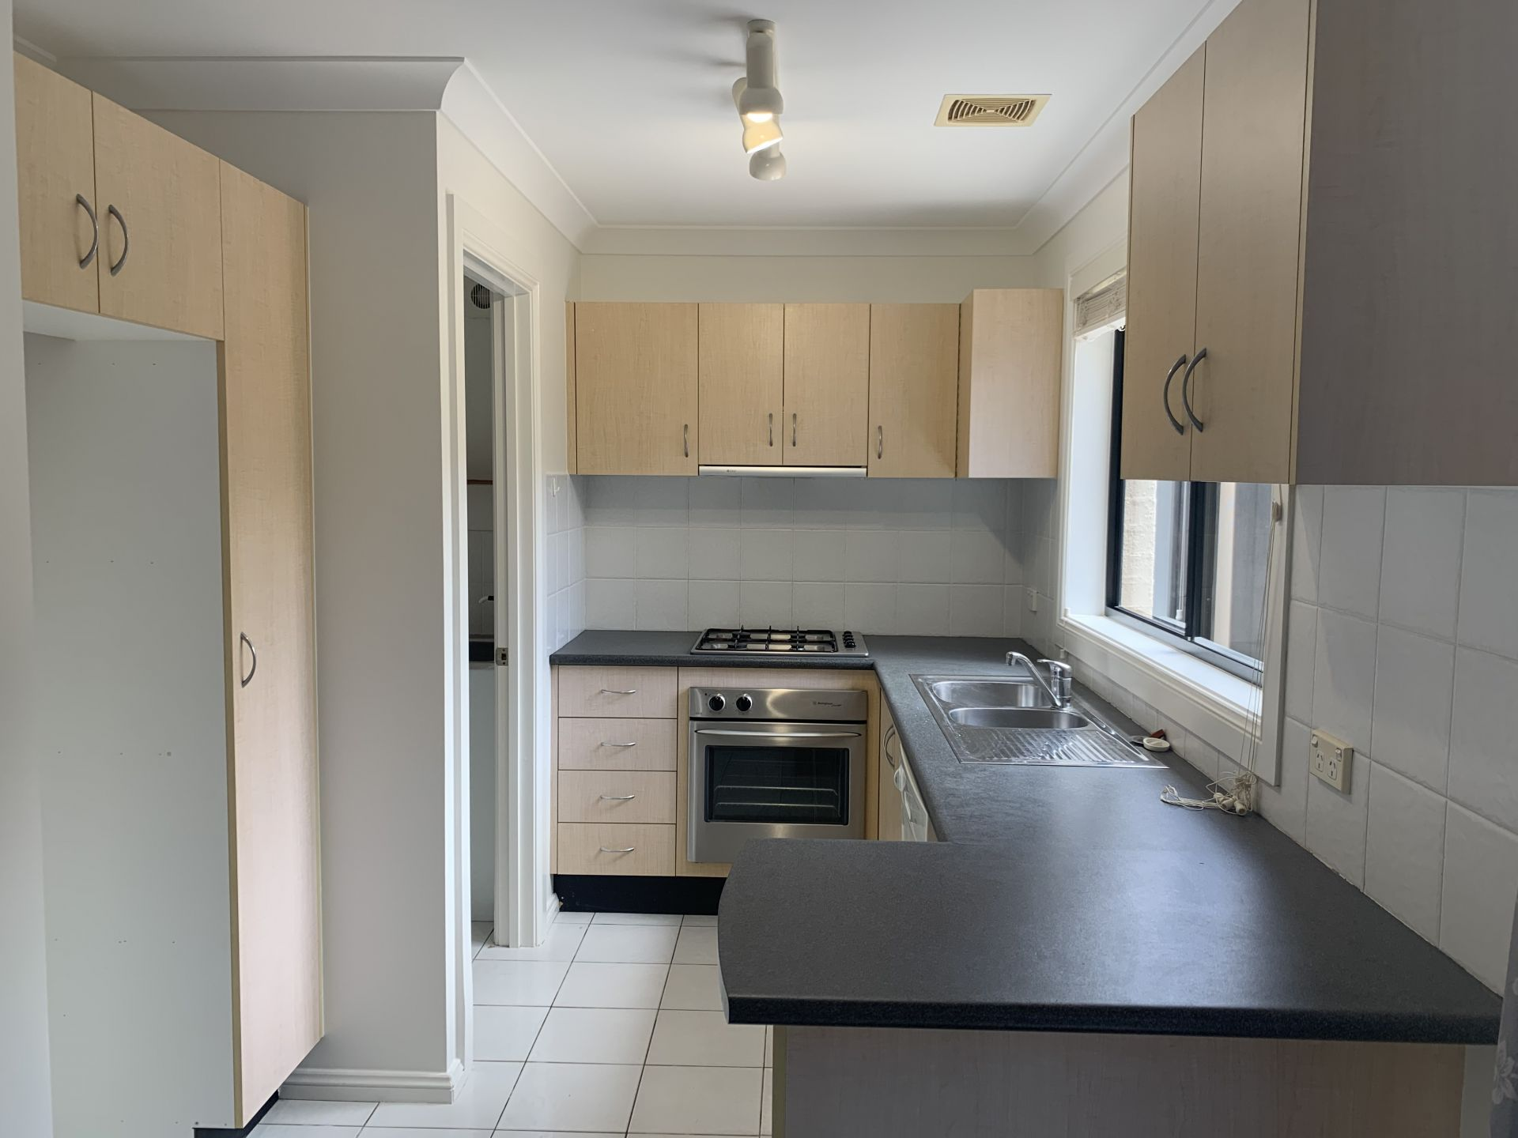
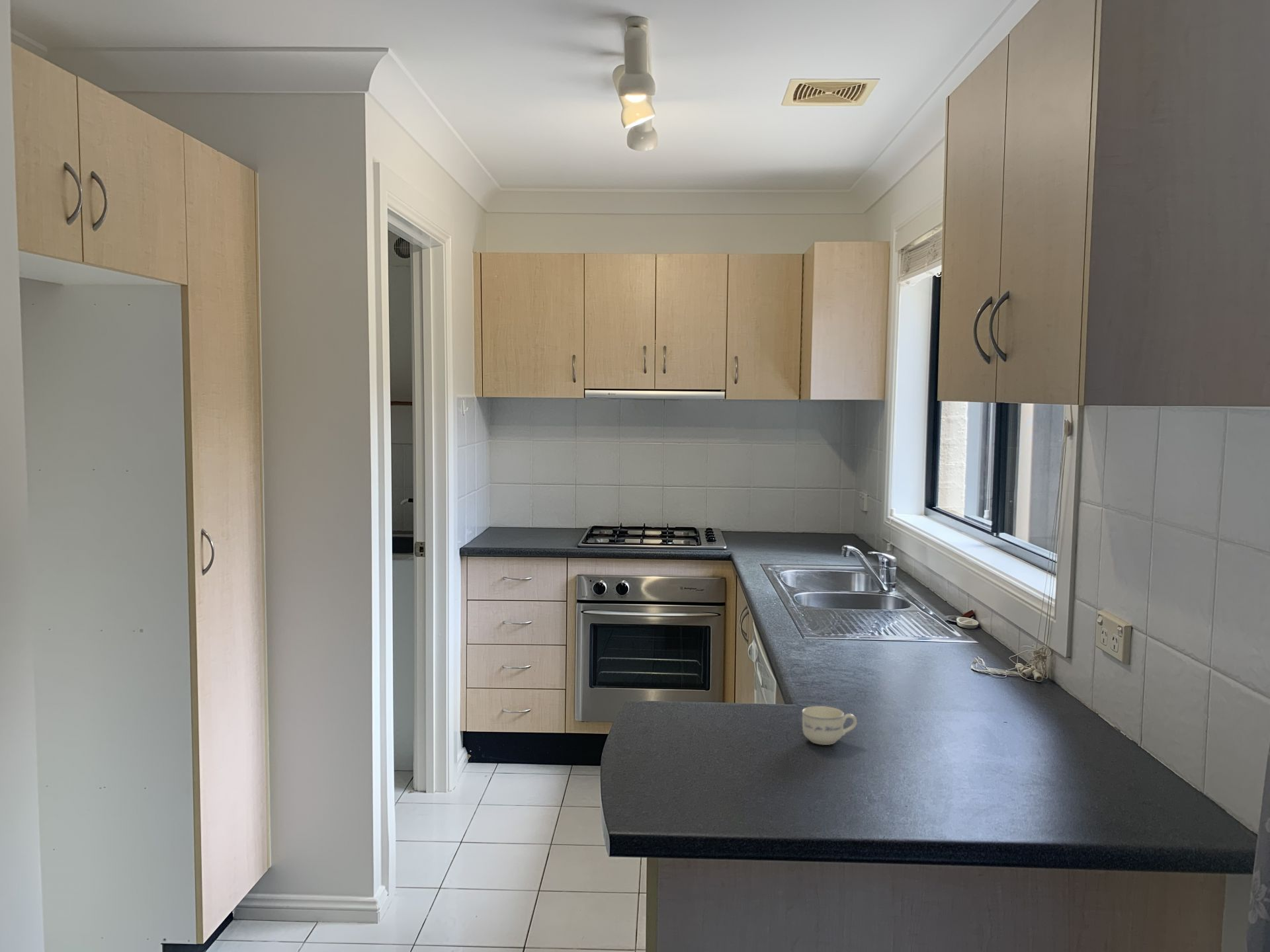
+ cup (829, 727)
